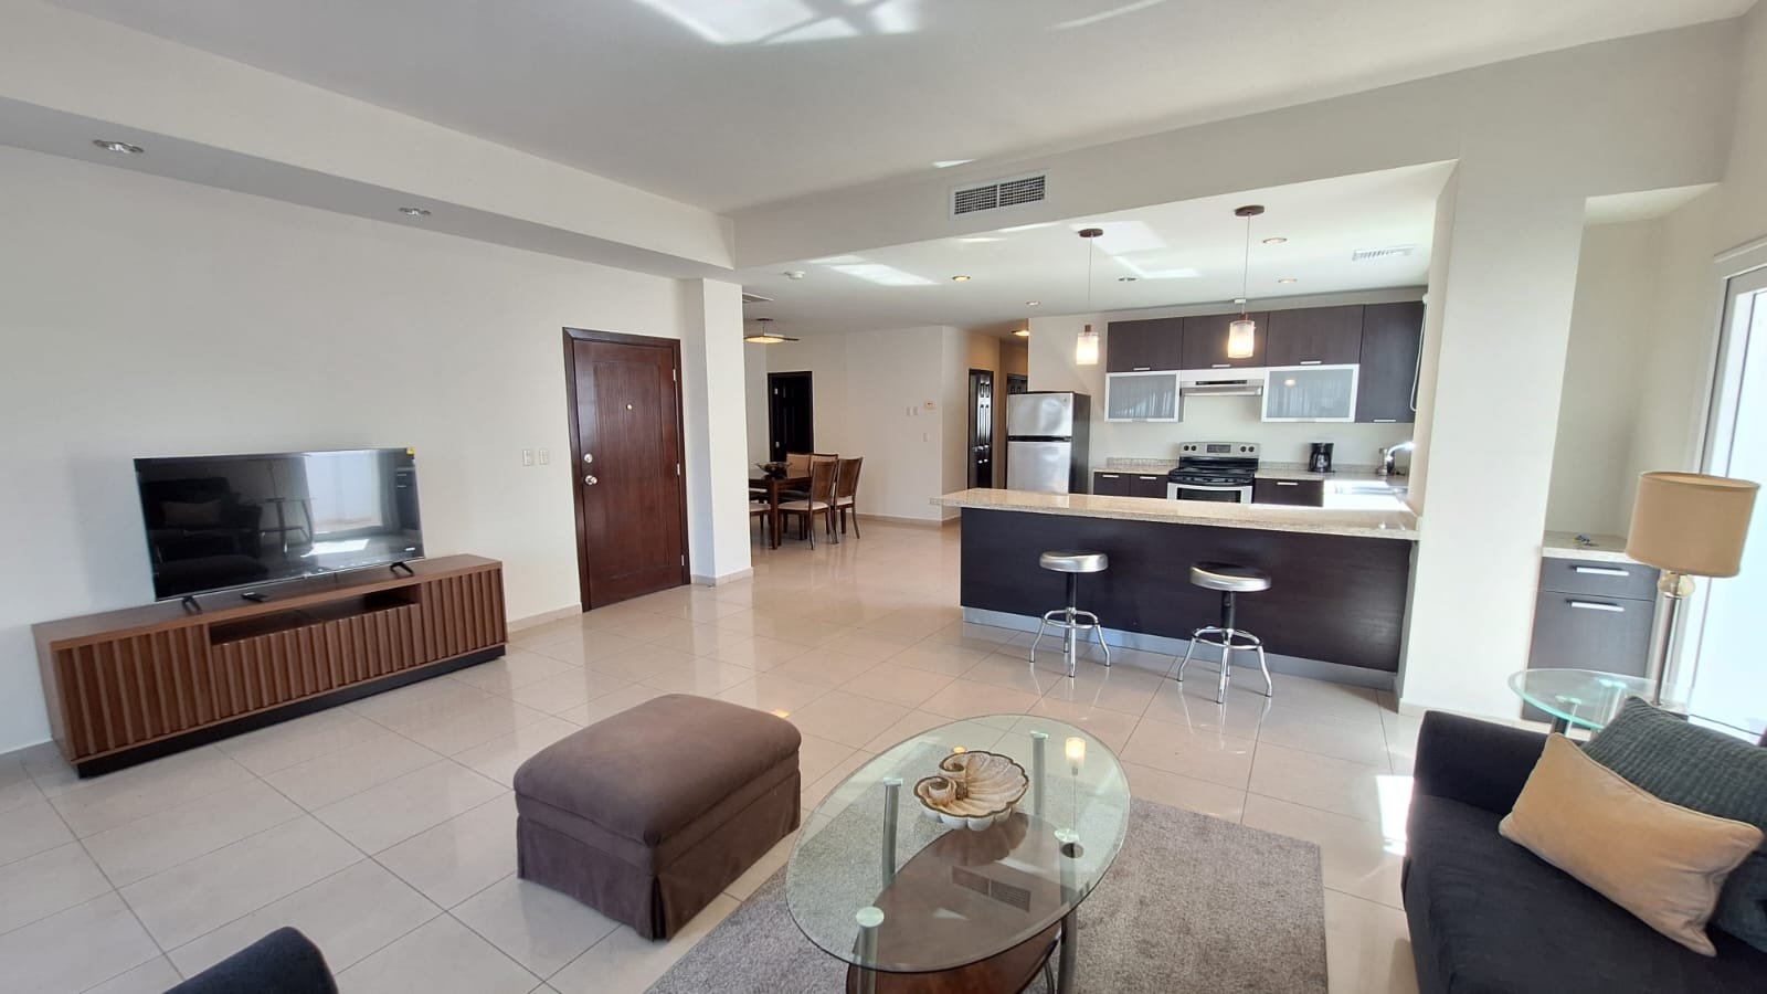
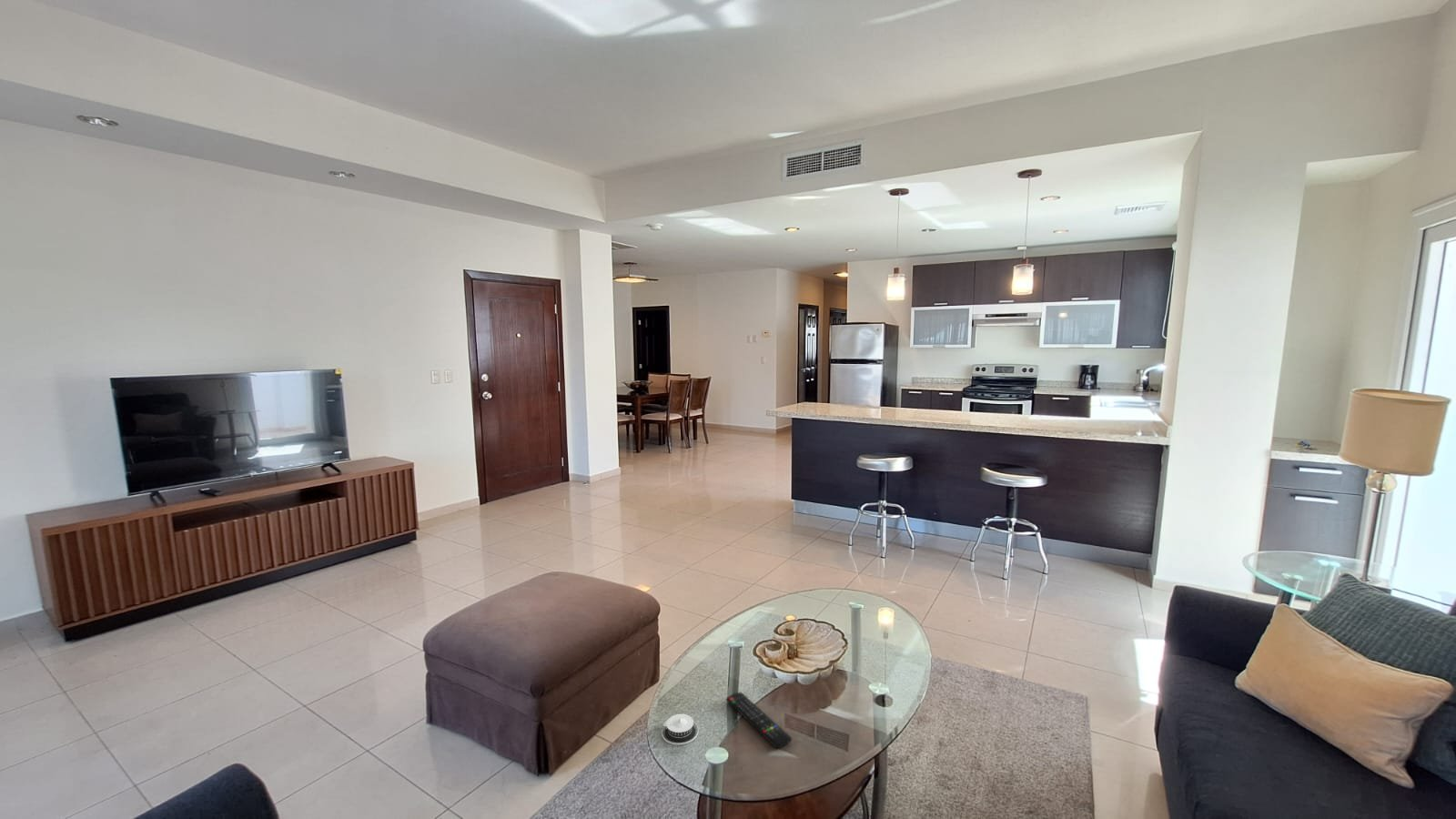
+ architectural model (680, 723)
+ remote control (756, 718)
